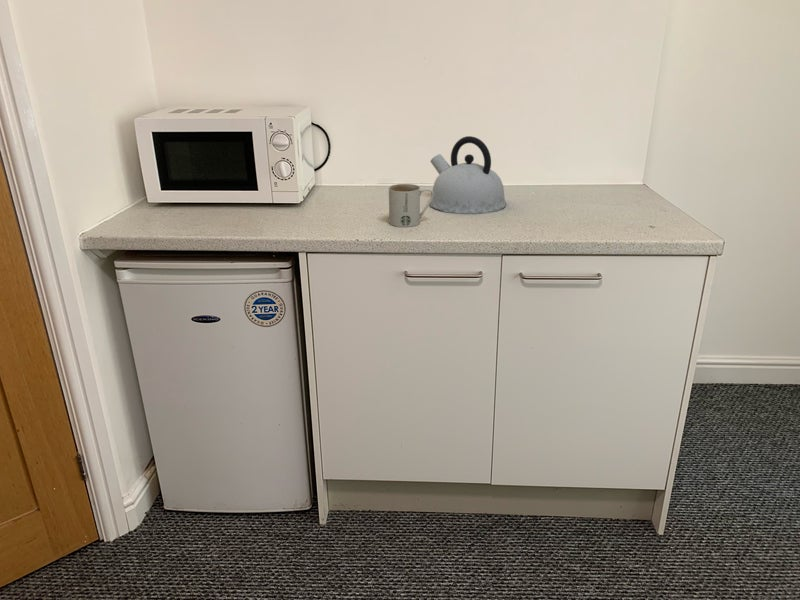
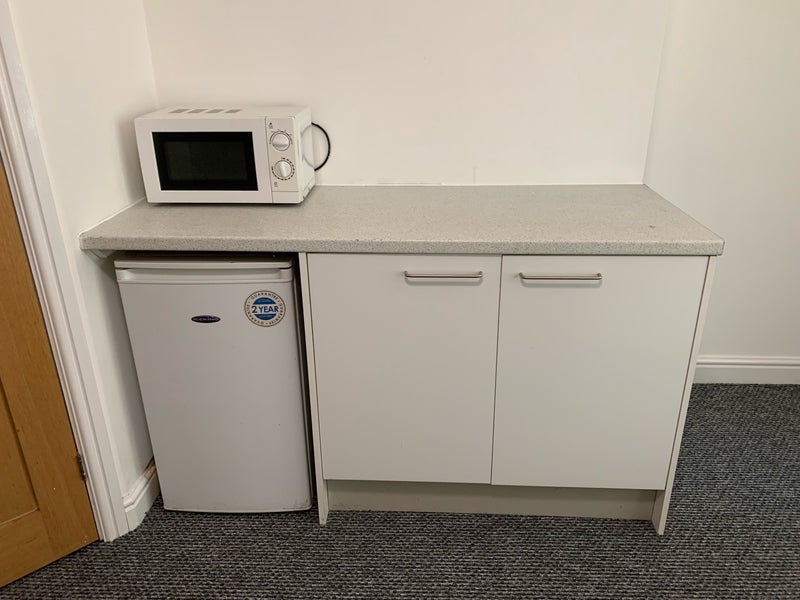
- mug (411, 204)
- kettle (465, 170)
